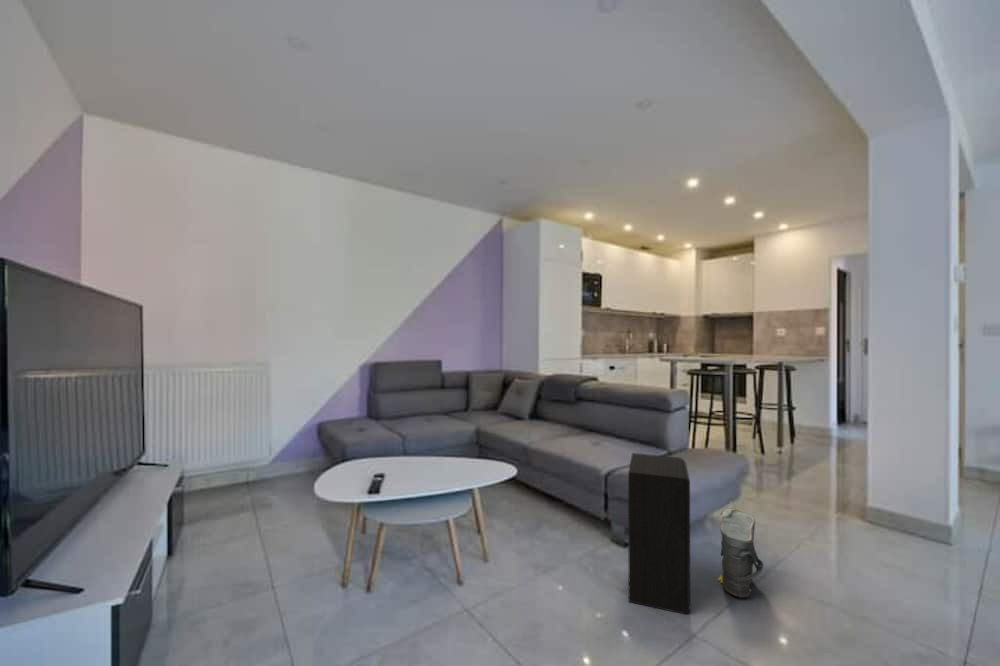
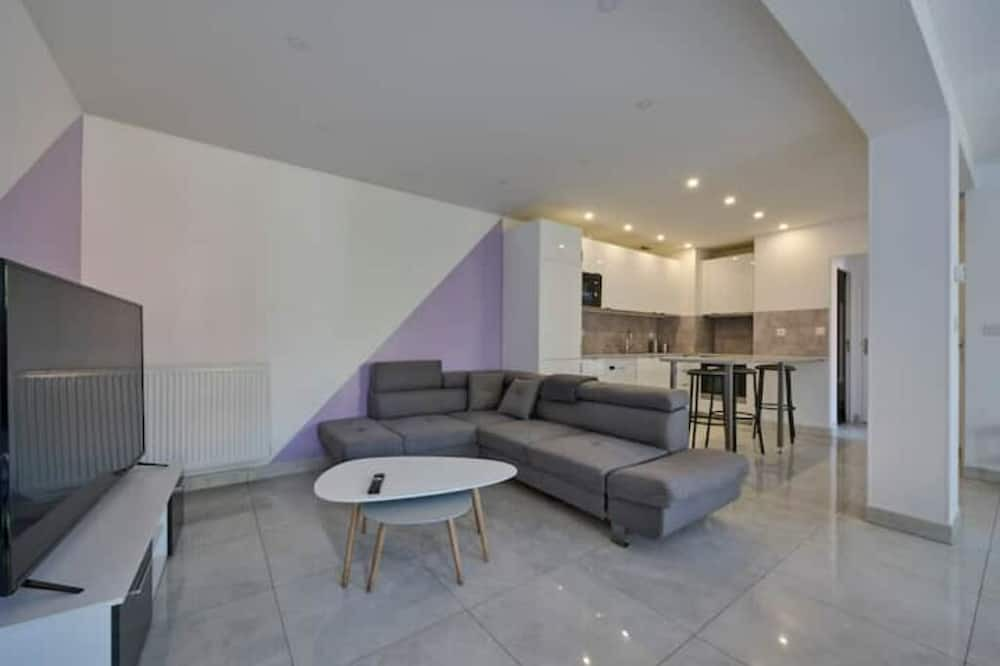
- bag (741, 553)
- speaker (658, 526)
